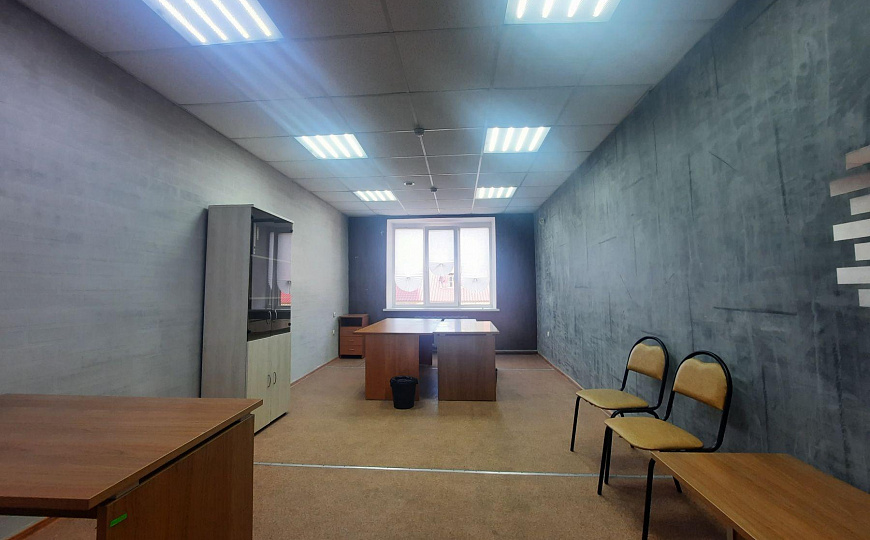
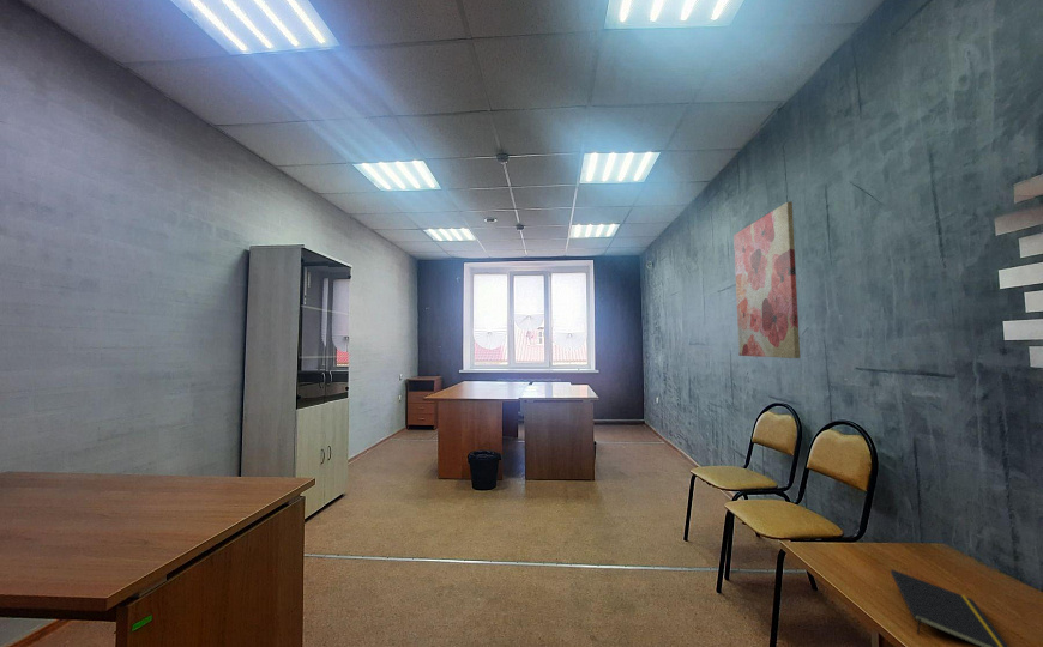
+ notepad (943, 609)
+ wall art (761, 288)
